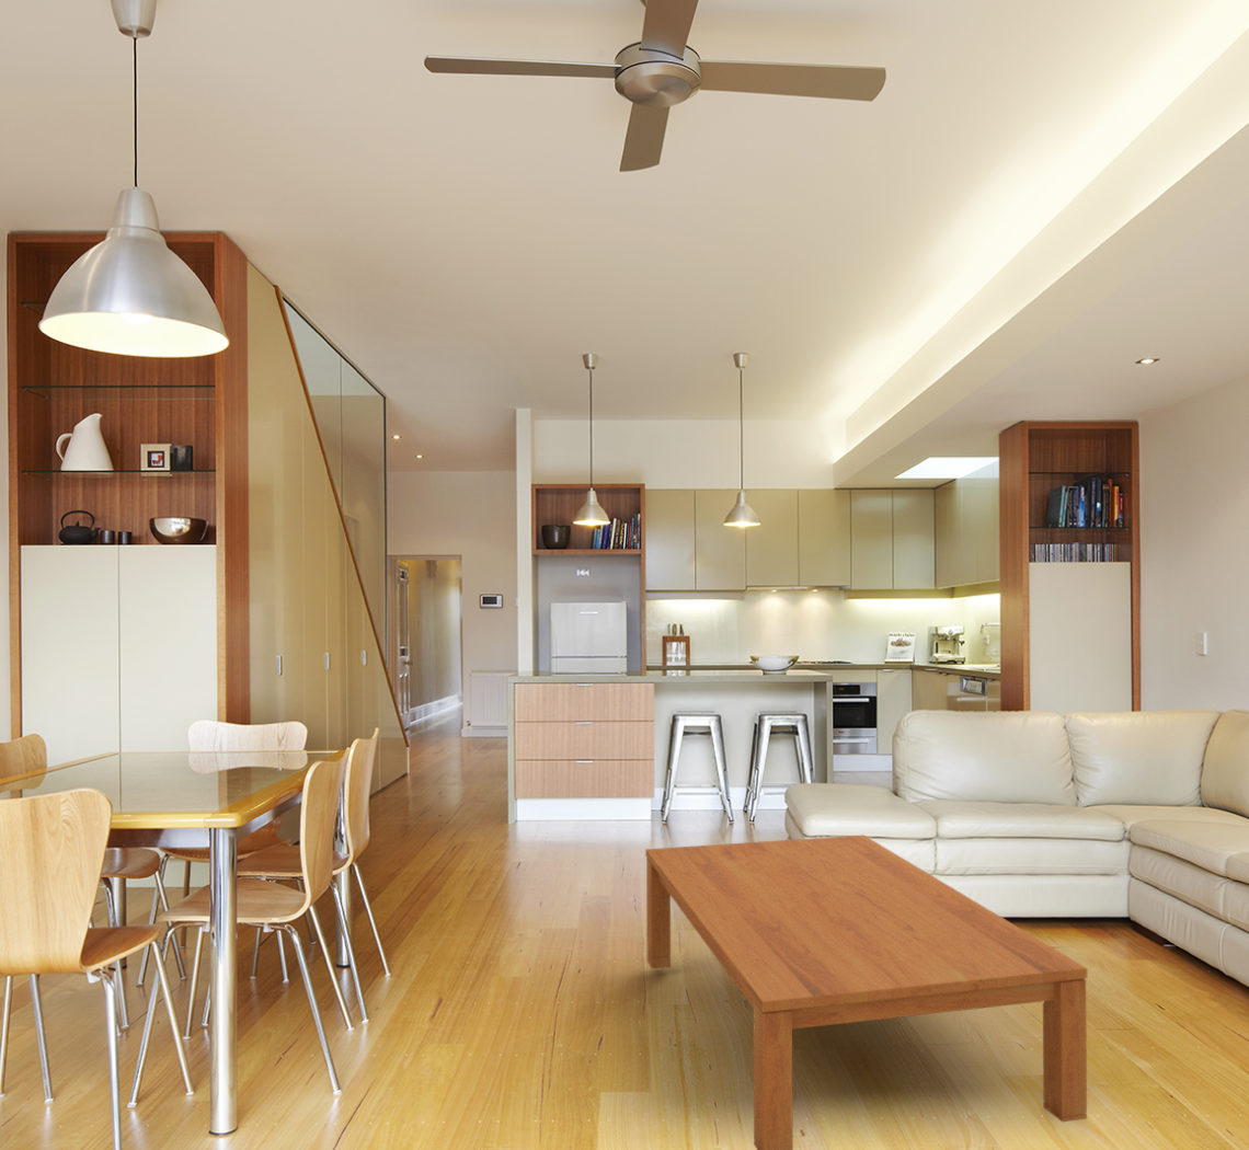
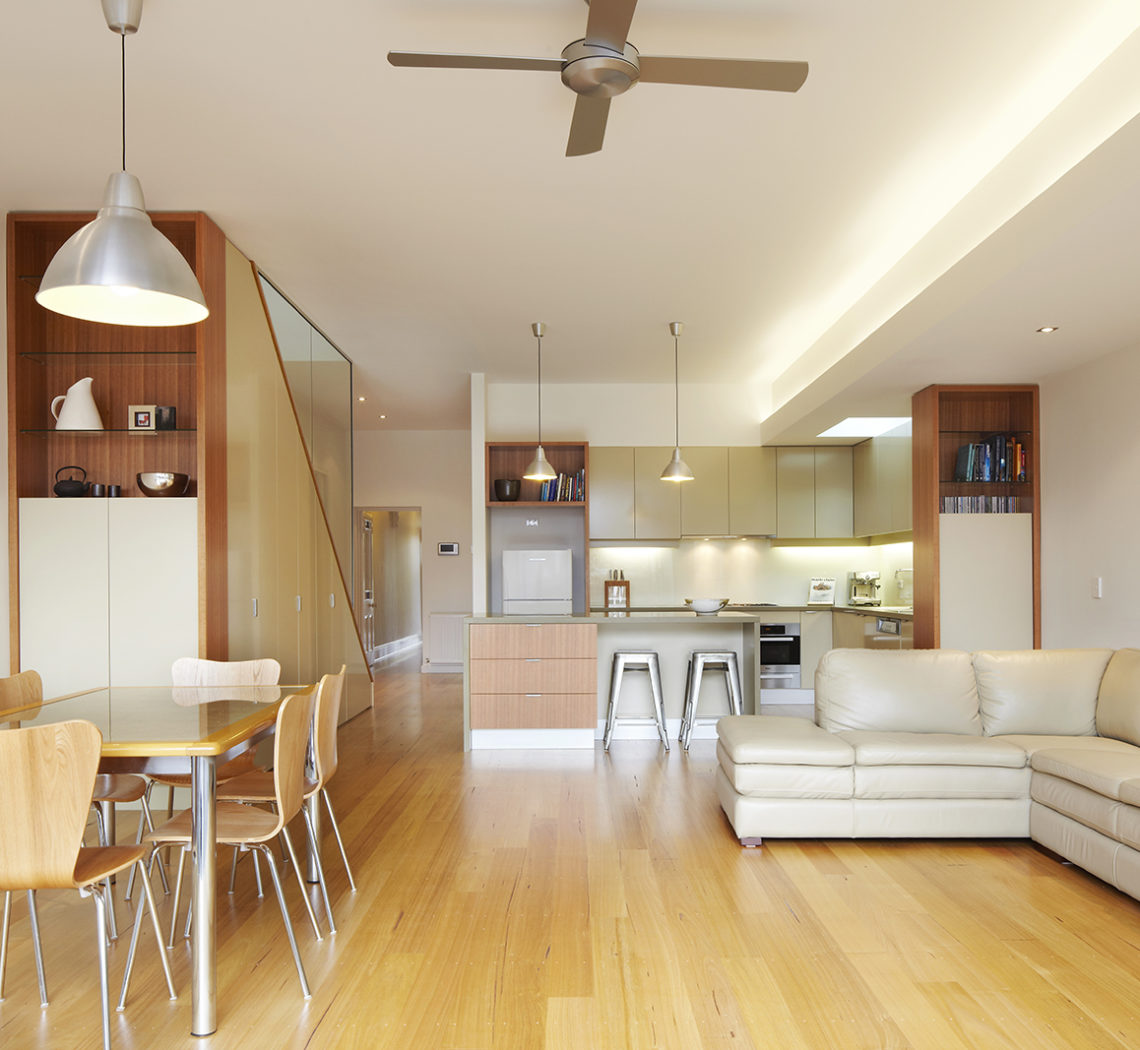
- coffee table (826, 963)
